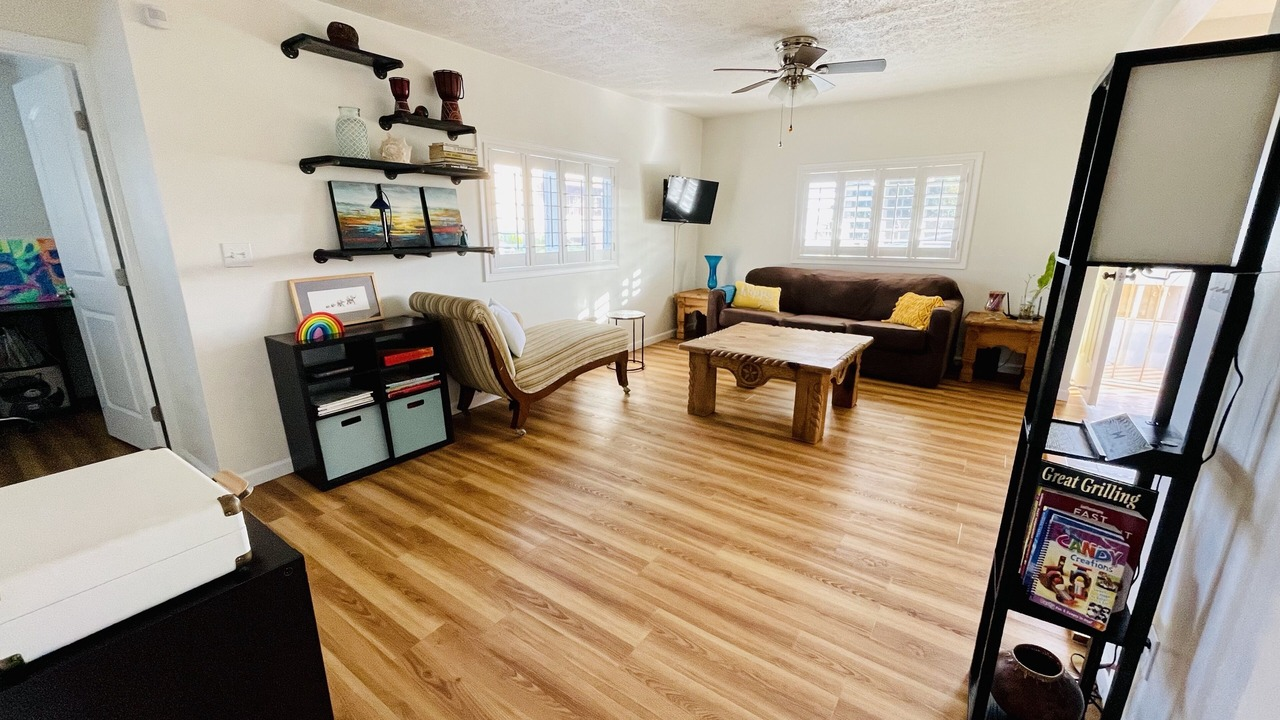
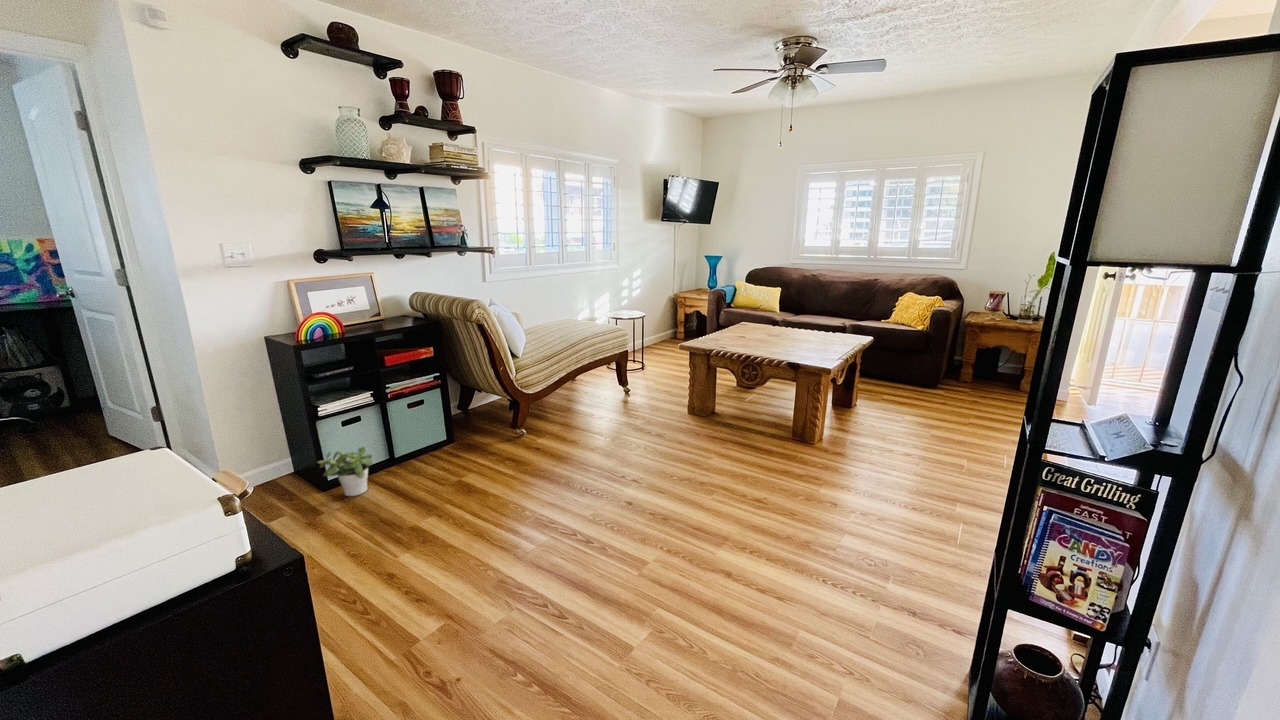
+ potted plant (348, 472)
